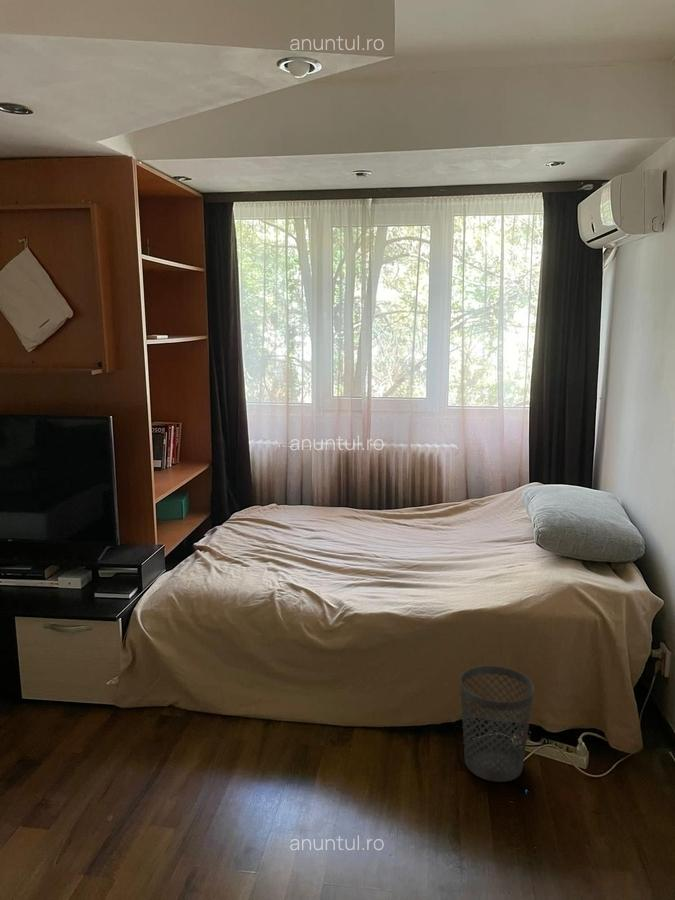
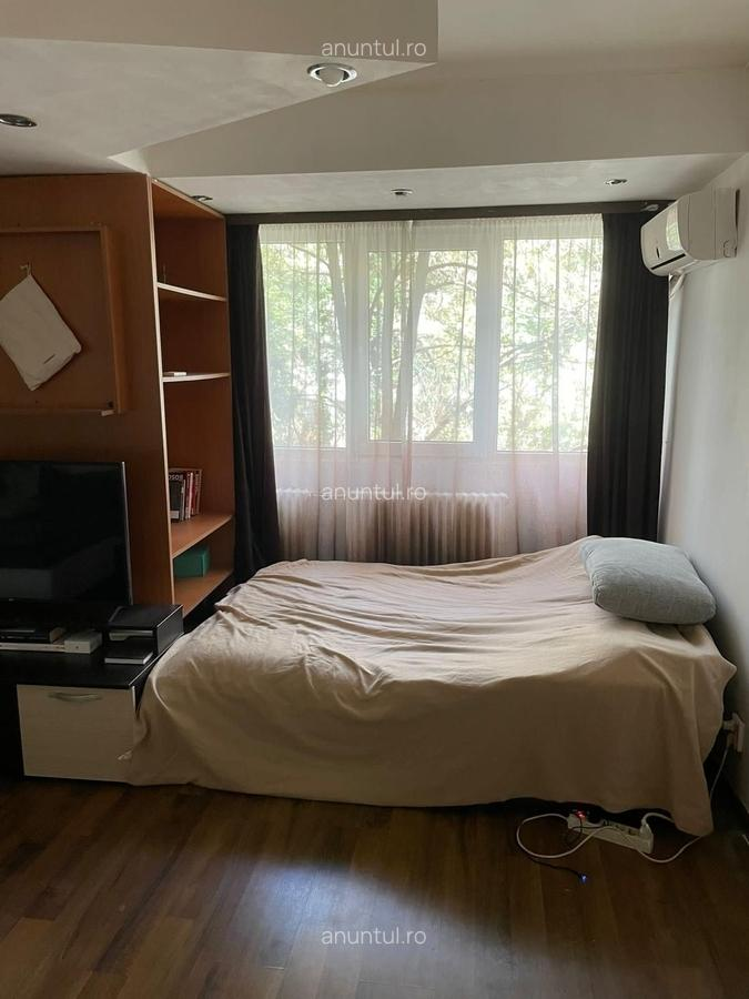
- wastebasket (495, 724)
